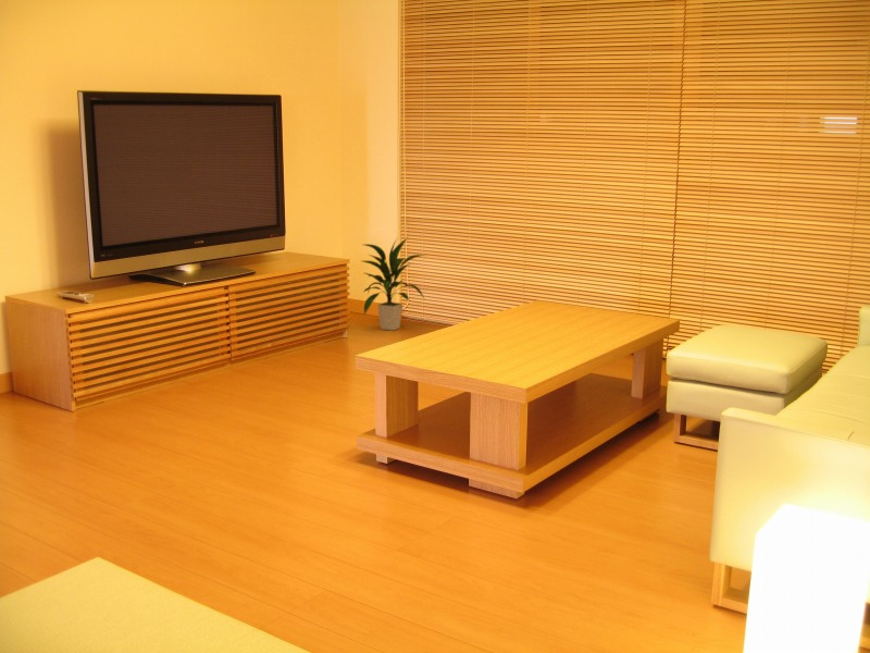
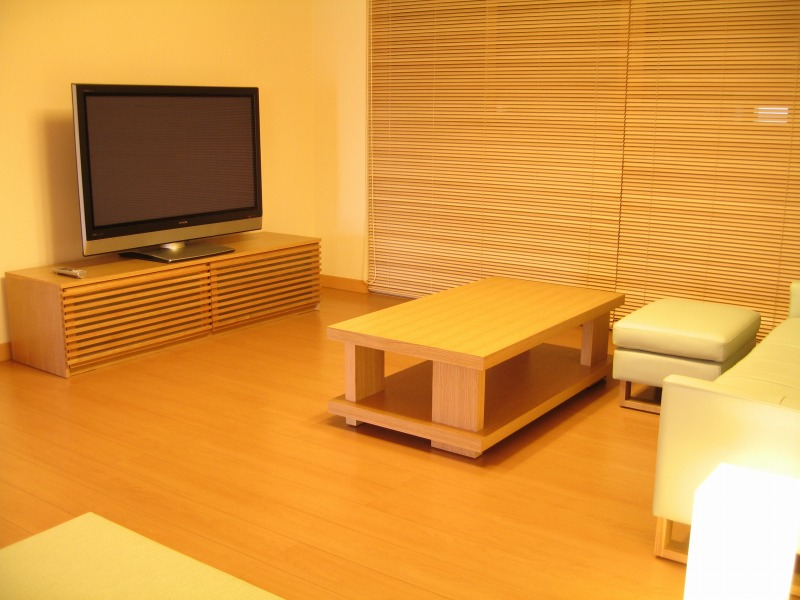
- indoor plant (386, 282)
